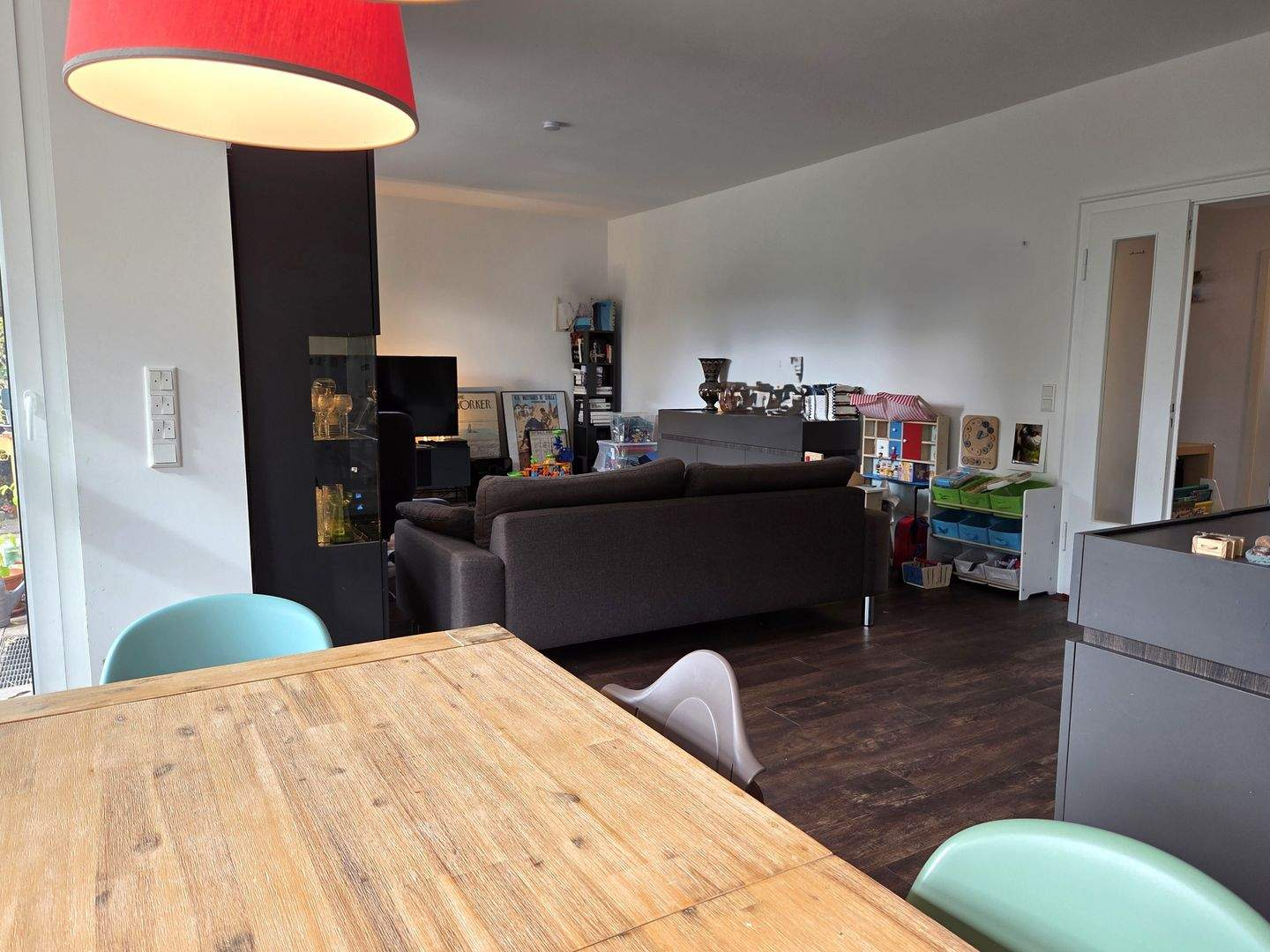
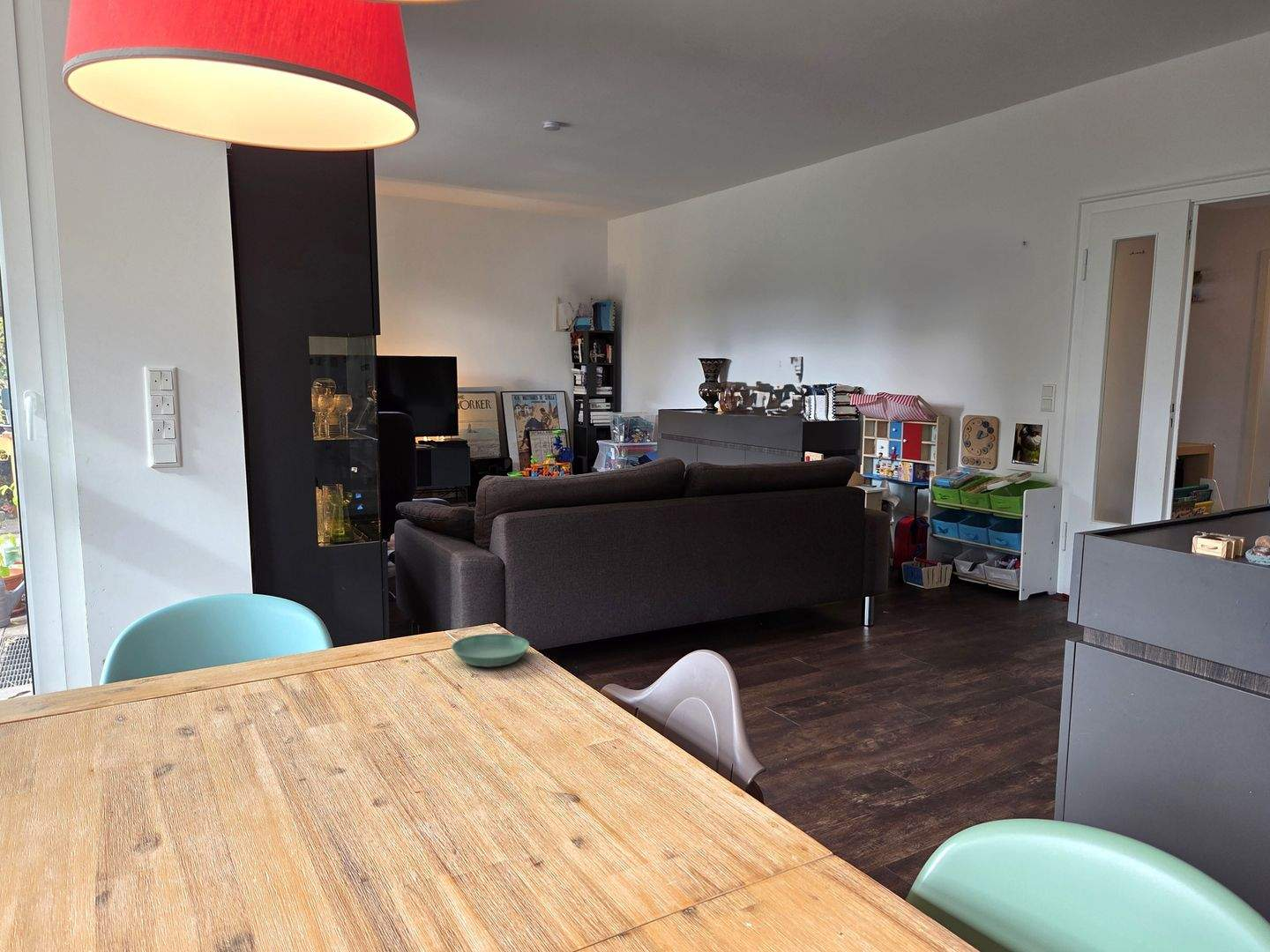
+ saucer (490, 651)
